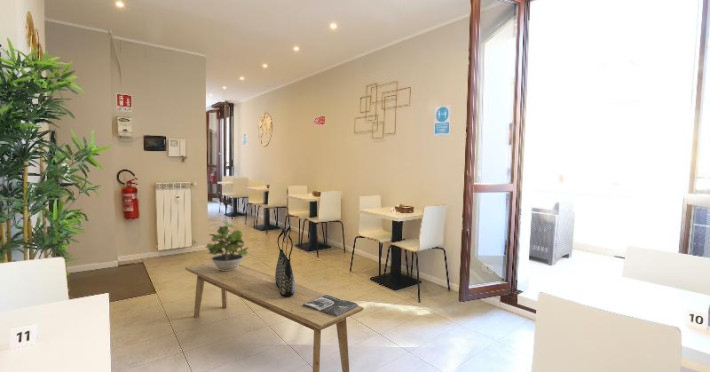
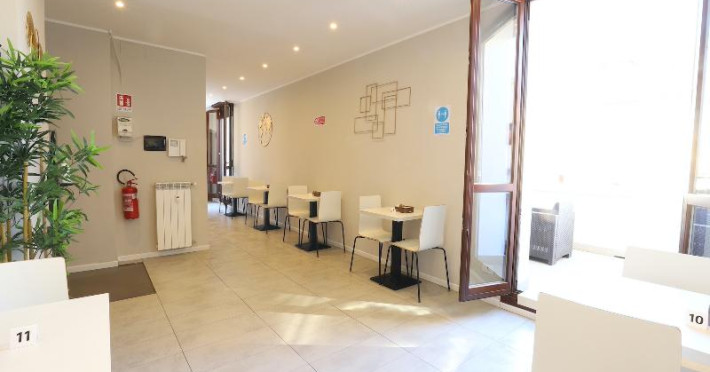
- potted plant (228, 245)
- bench (263, 307)
- tote bag (285, 258)
- magazine (330, 304)
